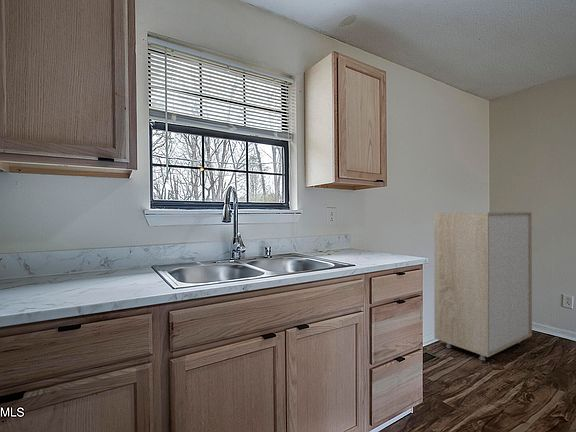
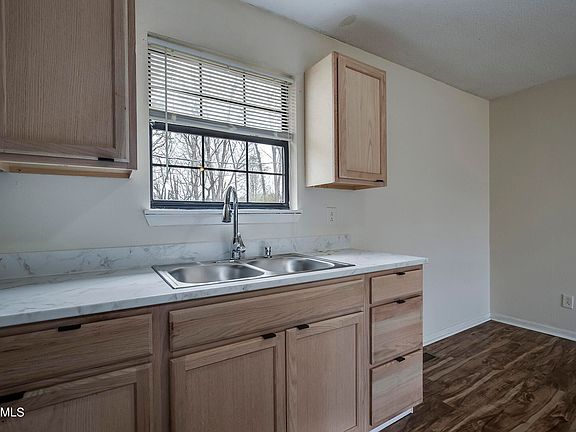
- storage cabinet (482, 278)
